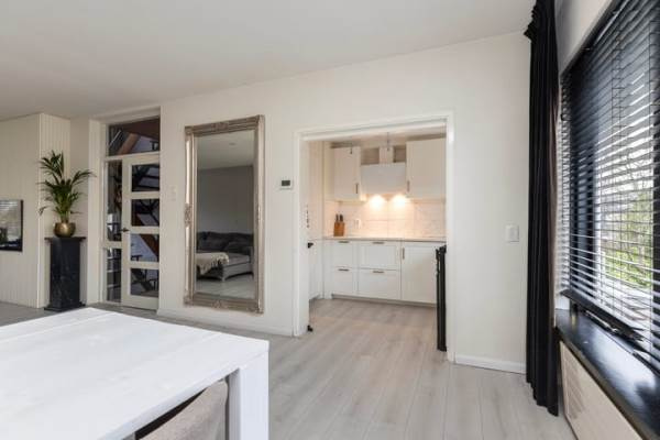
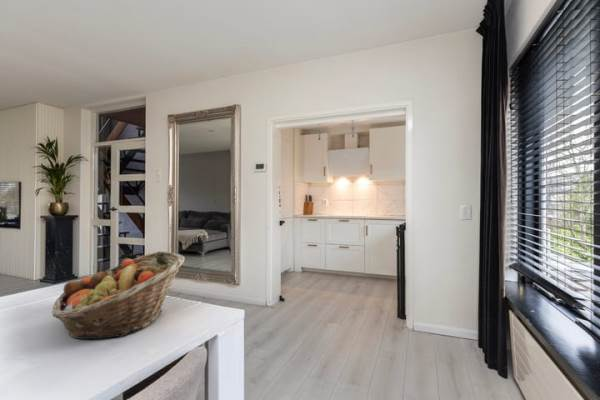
+ fruit basket (123, 288)
